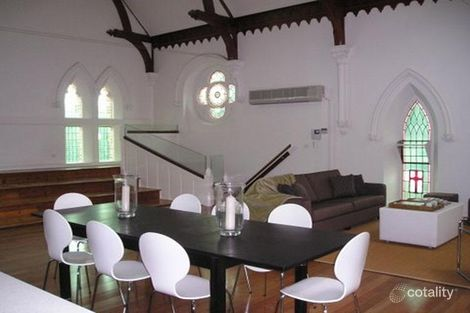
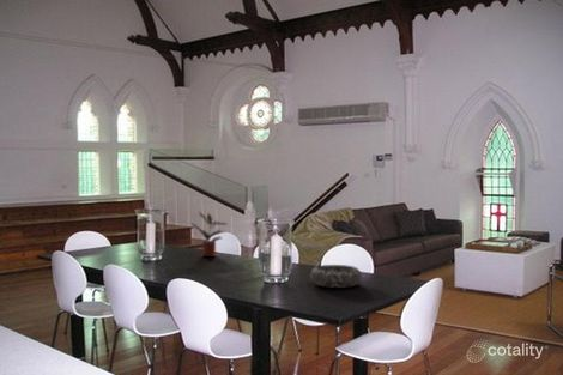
+ decorative bowl (335, 276)
+ potted plant (211, 234)
